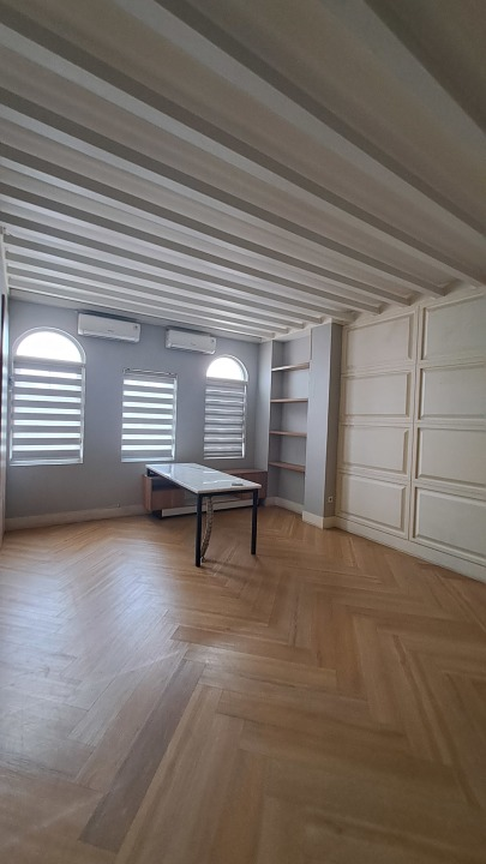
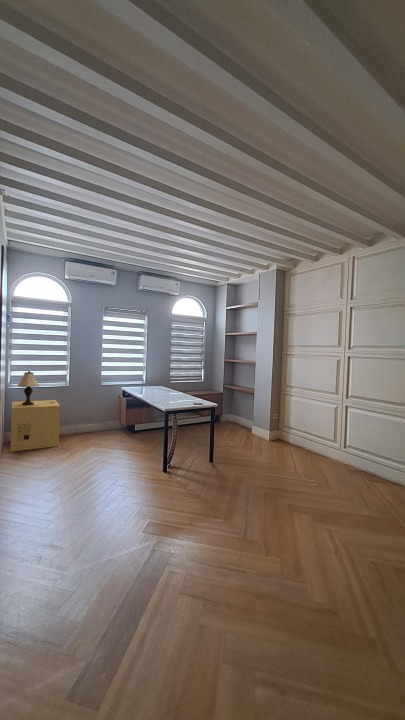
+ lamp (28, 387)
+ cardboard box (35, 423)
